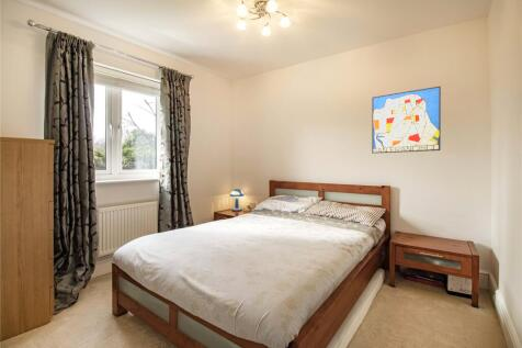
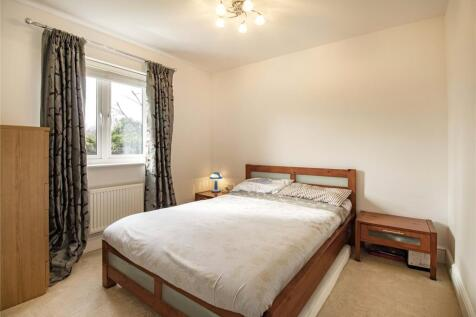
- wall art (404, 122)
